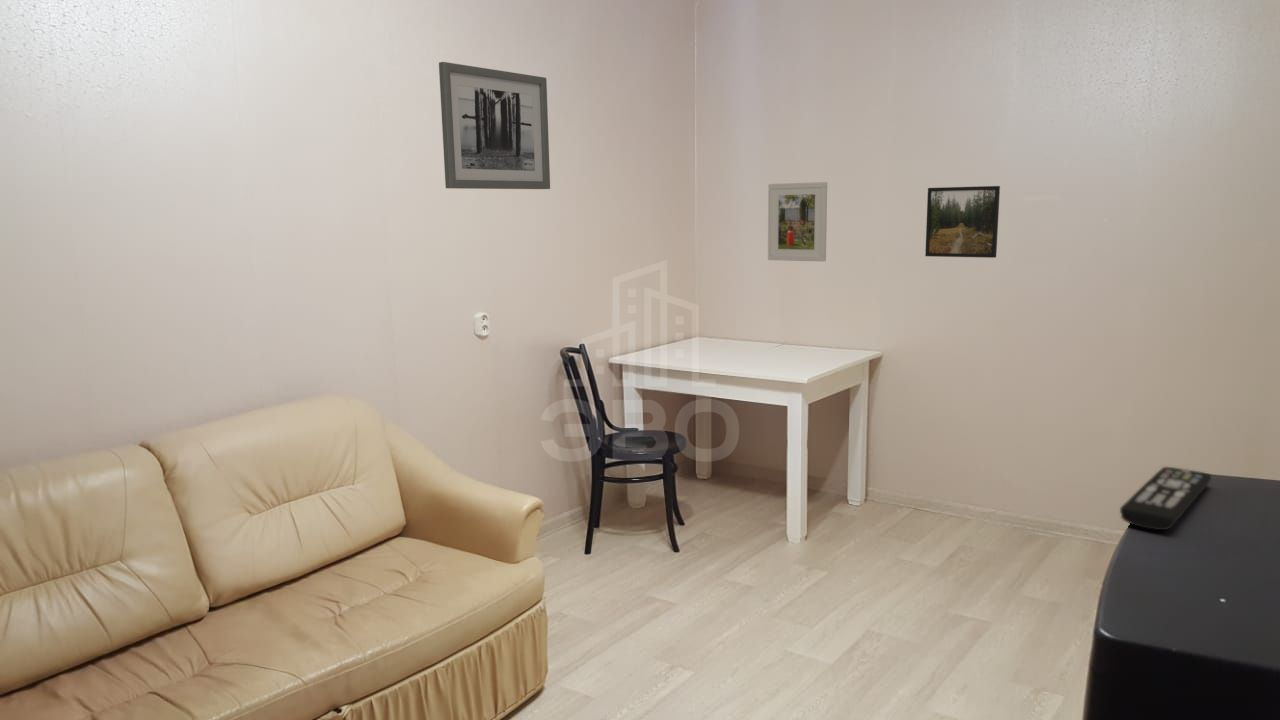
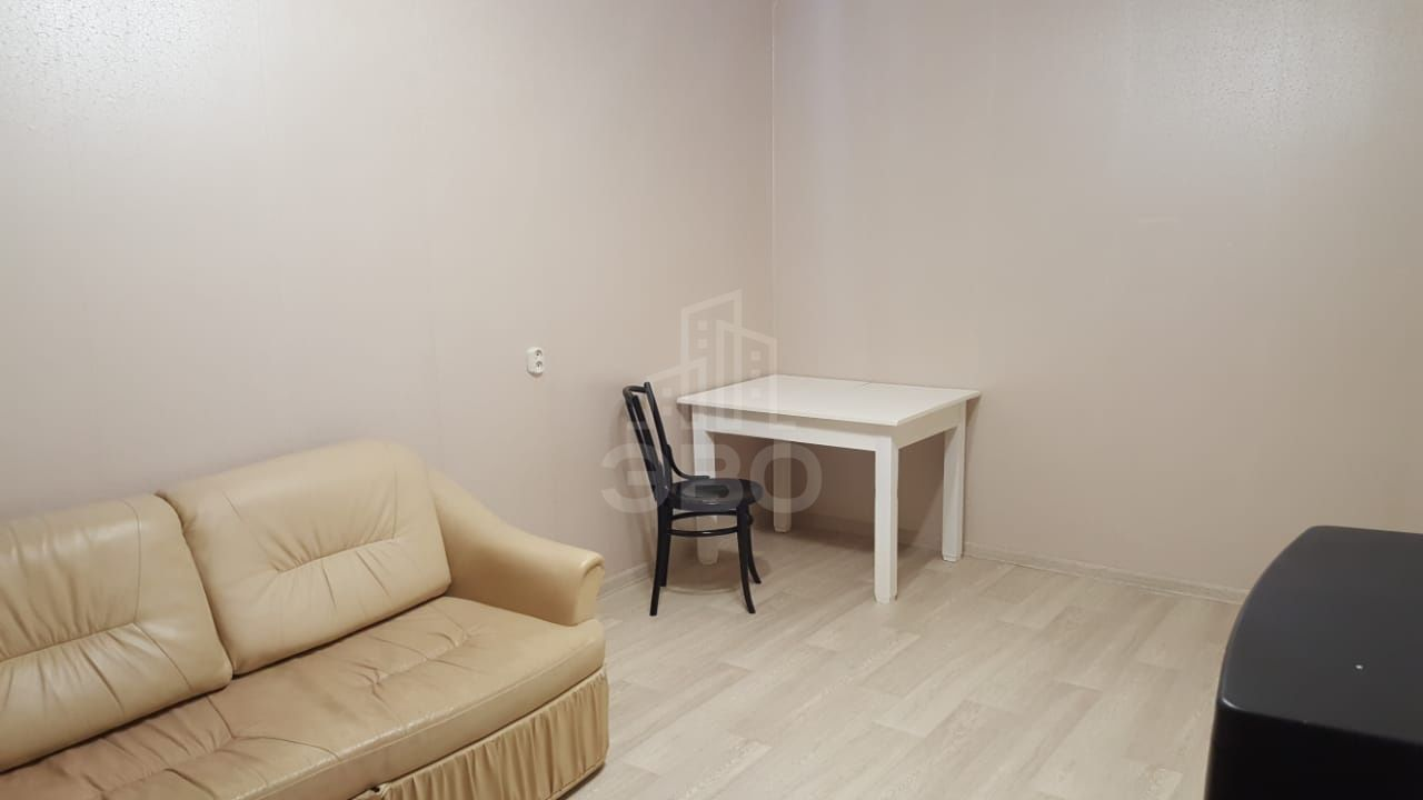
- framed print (961, 222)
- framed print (796, 222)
- wall art (498, 130)
- remote control (1167, 496)
